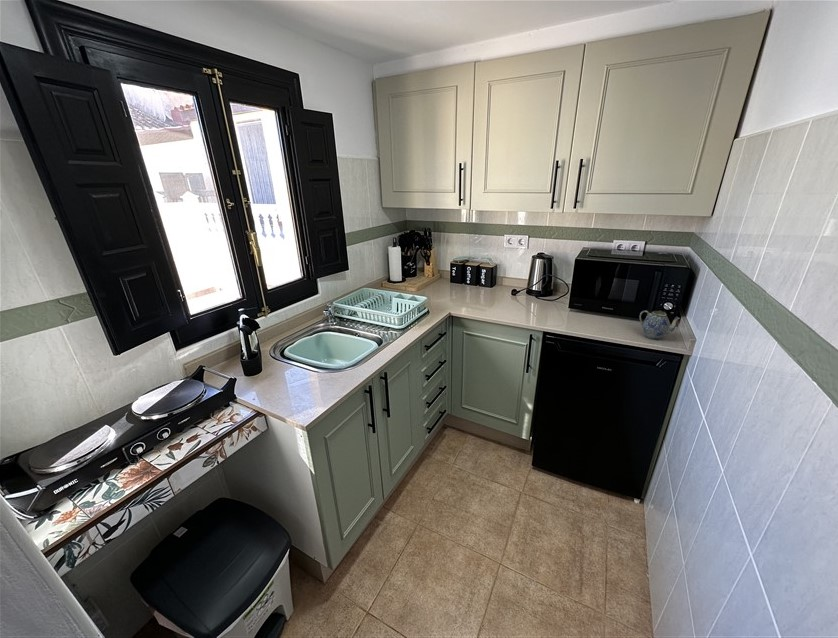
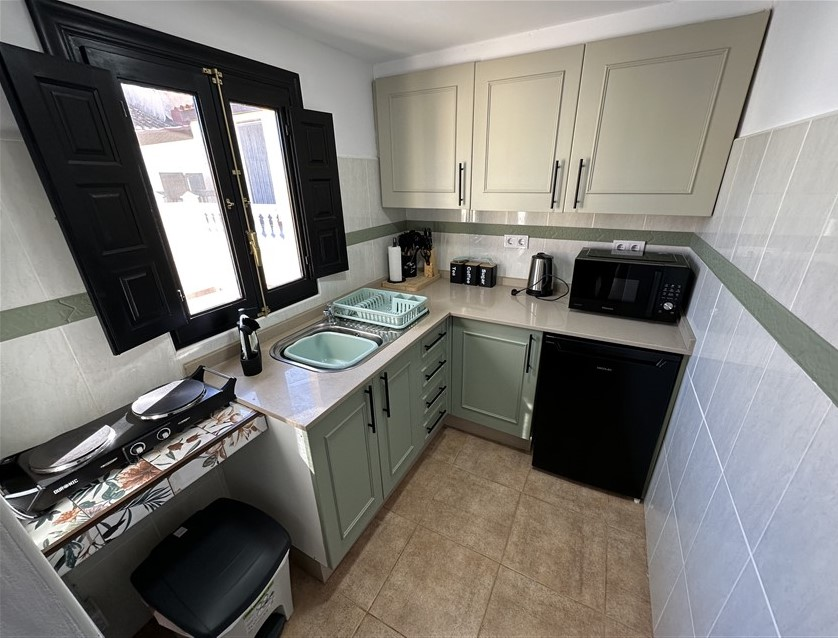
- teapot (657, 324)
